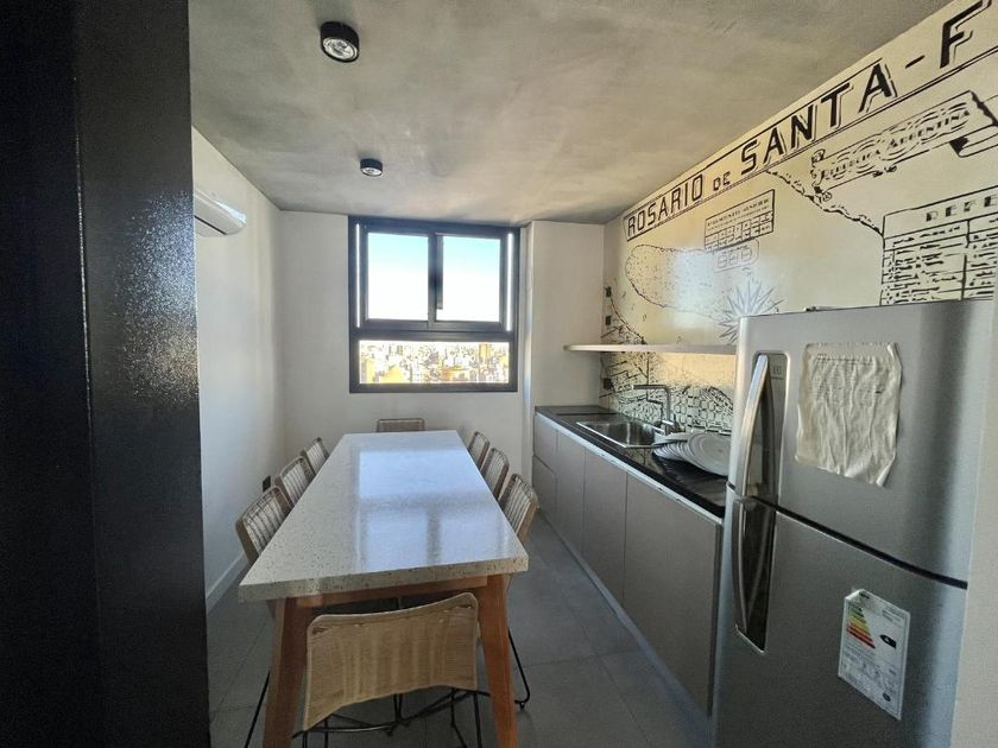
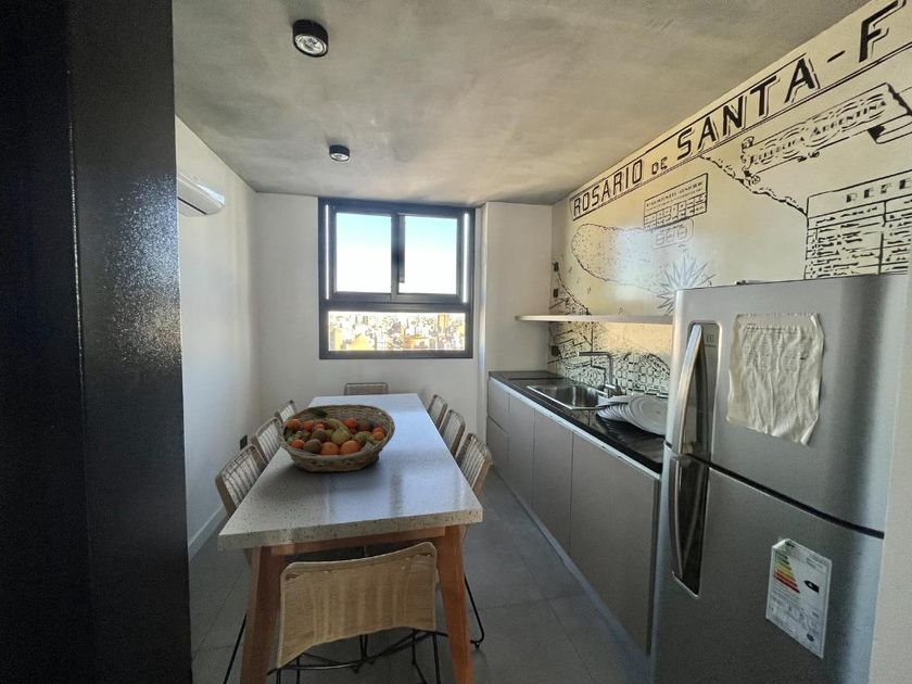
+ fruit basket (338, 435)
